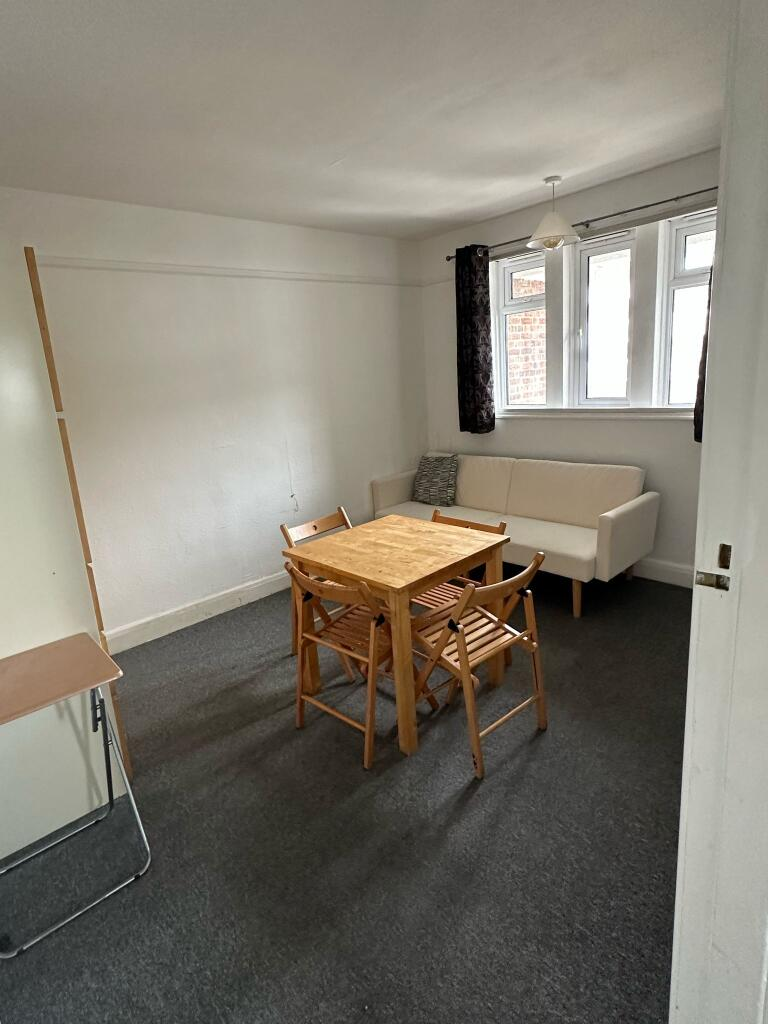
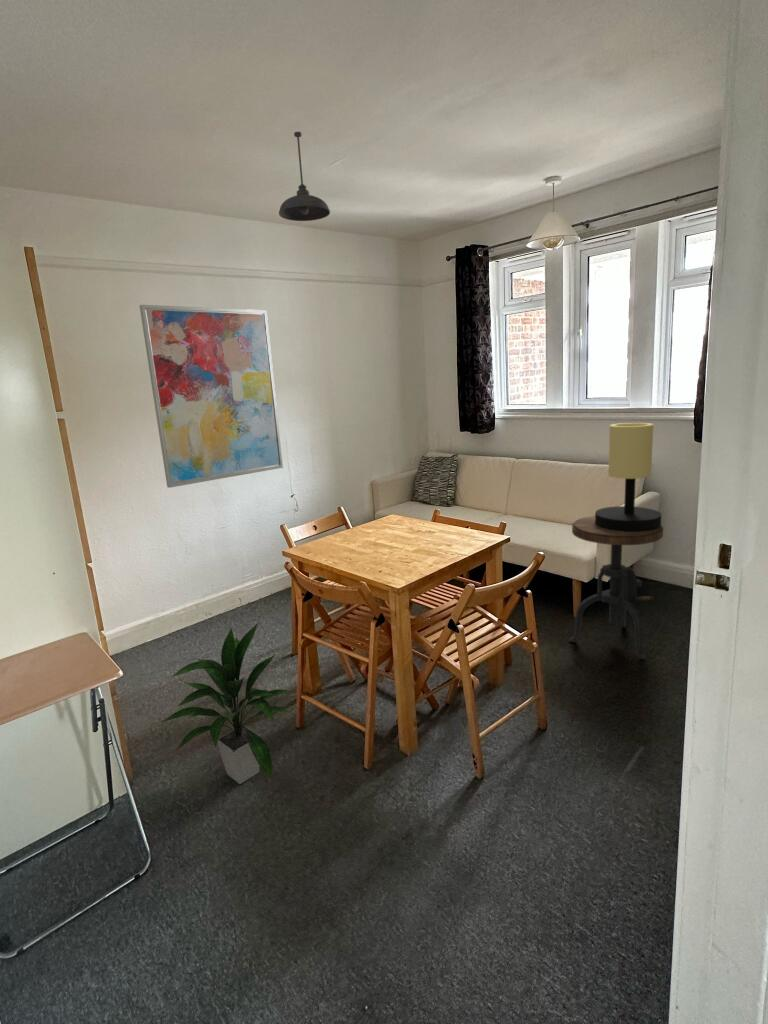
+ side table (613, 584)
+ wall art (218, 395)
+ pendant light (301, 174)
+ table lamp (629, 474)
+ indoor plant (233, 708)
